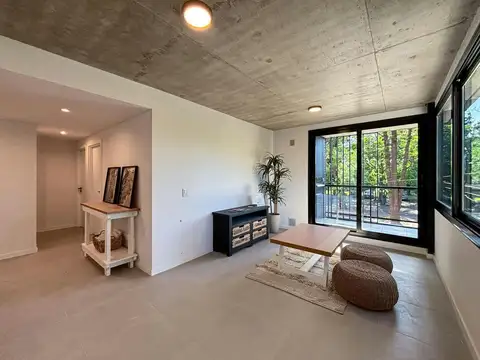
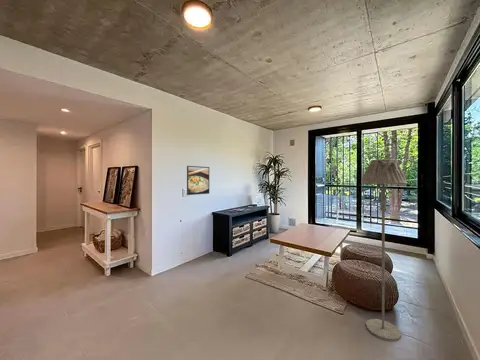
+ floor lamp (382, 244)
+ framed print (198, 180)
